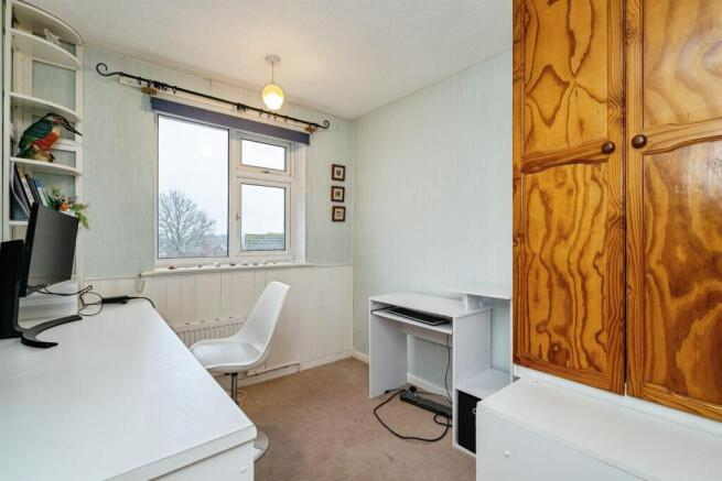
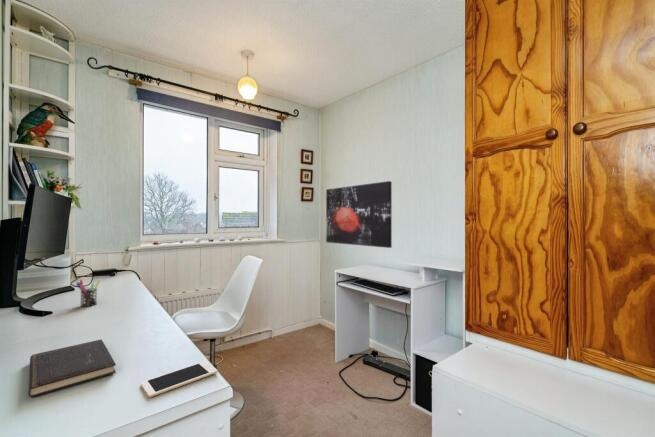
+ hardcover book (71, 363)
+ cell phone (180, 377)
+ pen holder (88, 292)
+ wall art (355, 215)
